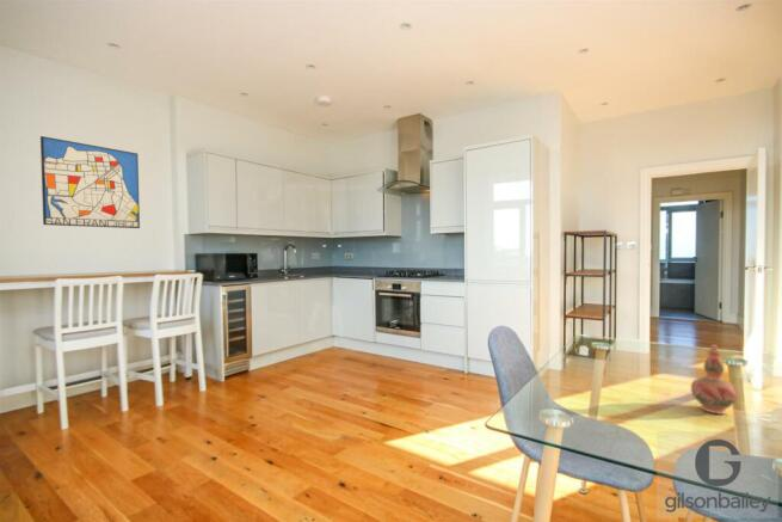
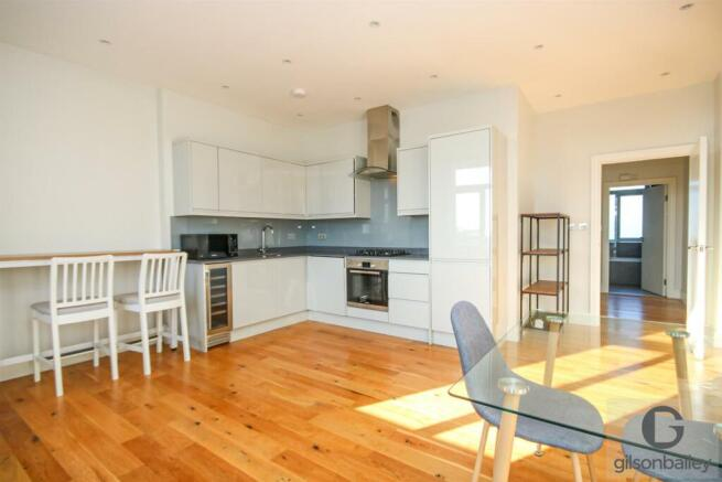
- wall art (94, 185)
- decorative vase (713, 376)
